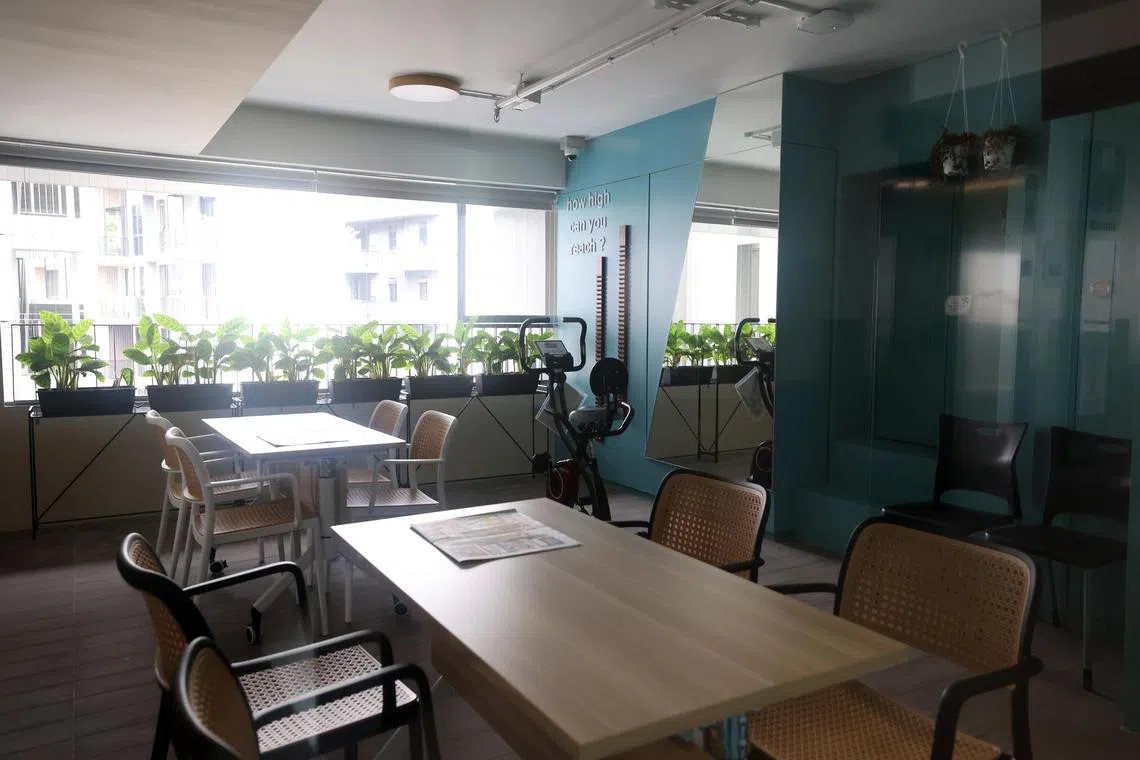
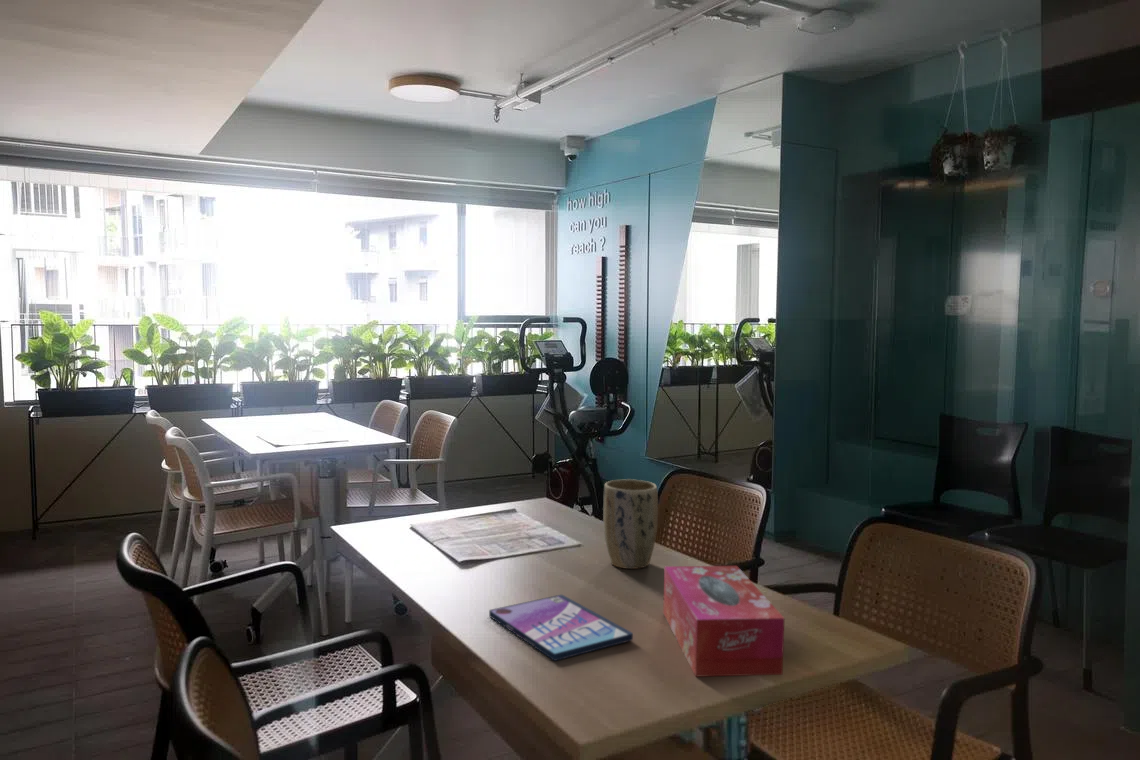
+ video game case (558, 624)
+ plant pot (630, 524)
+ tissue box (718, 615)
